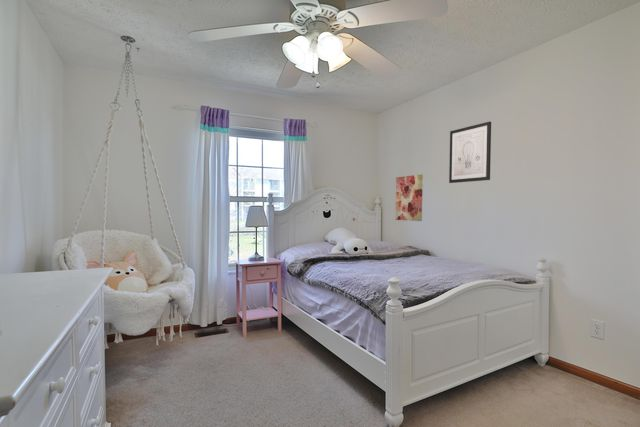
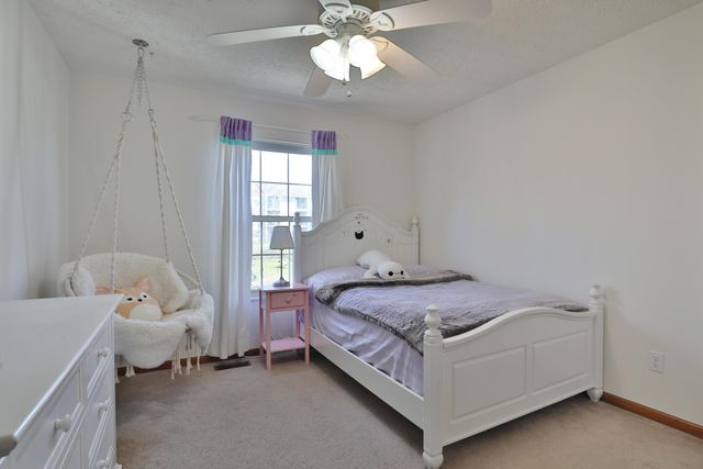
- wall art (408, 198)
- wall art (468, 154)
